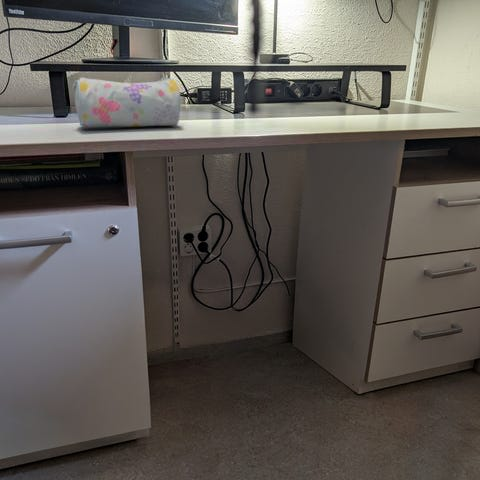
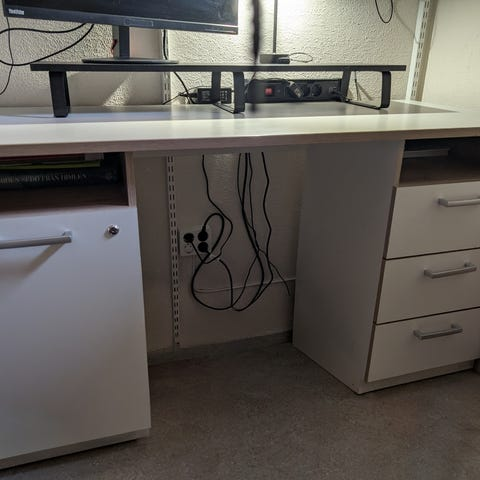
- pencil case (128, 102)
